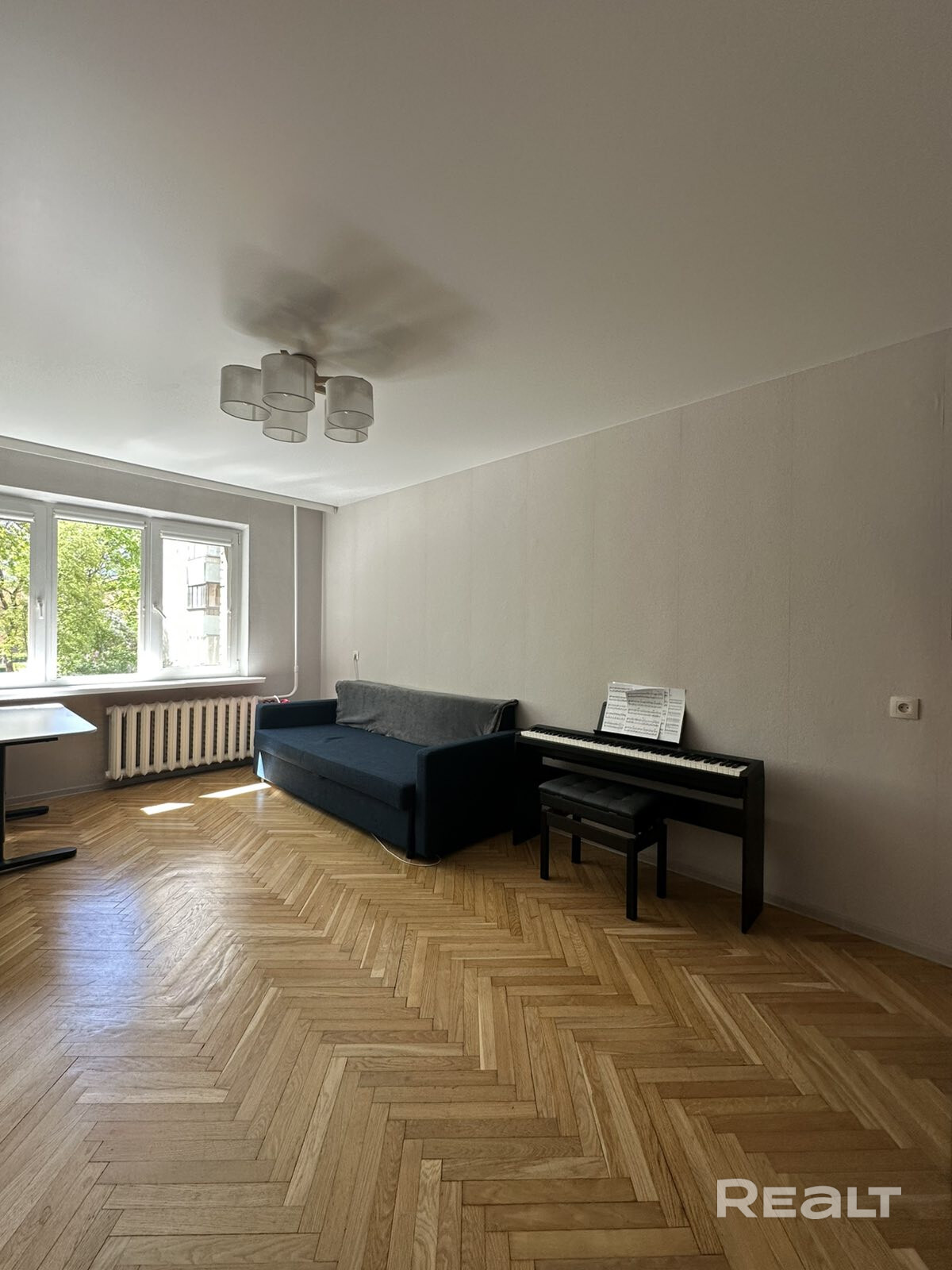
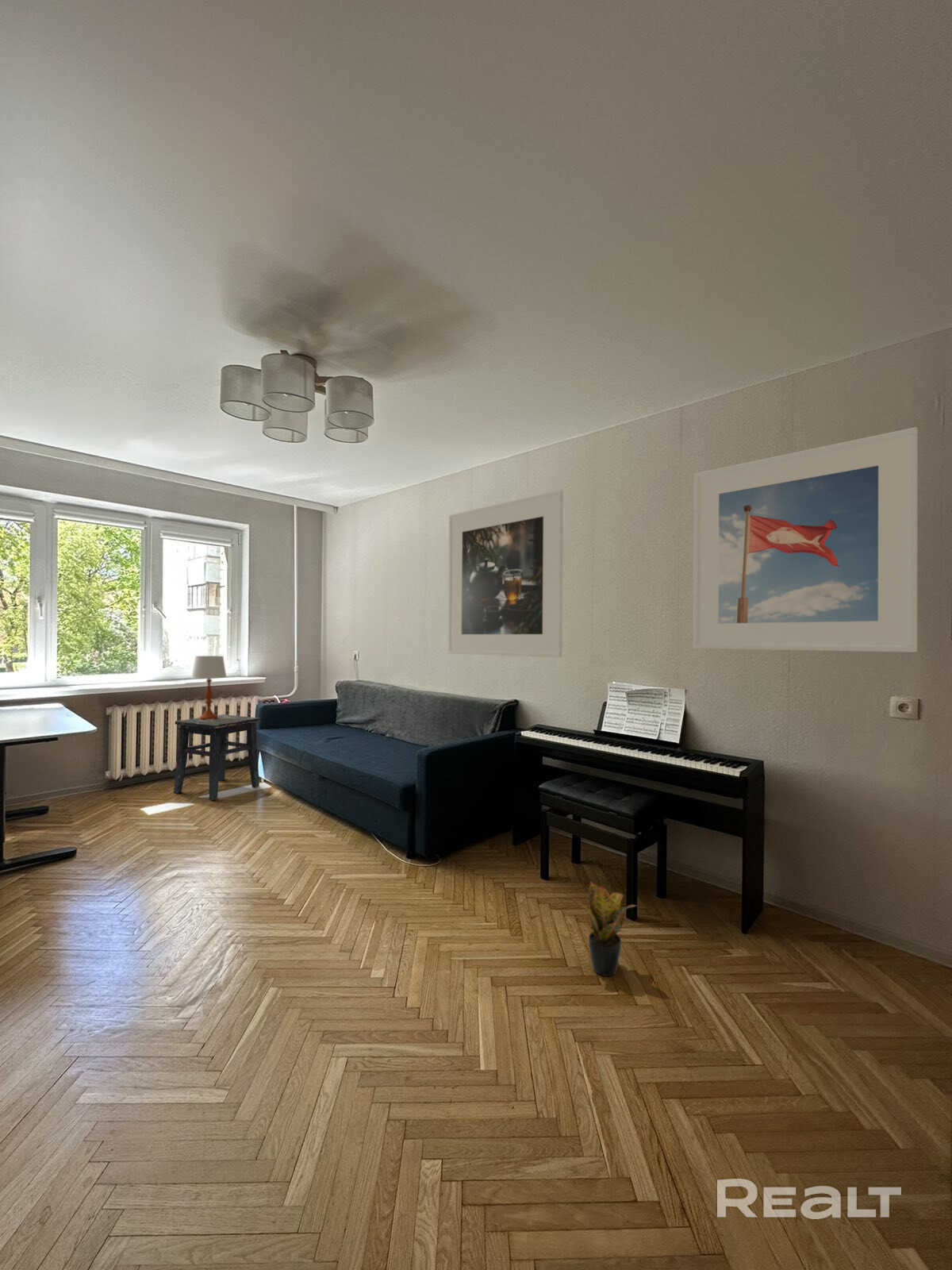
+ side table (218, 754)
+ table lamp (209, 687)
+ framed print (791, 552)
+ potted plant (606, 923)
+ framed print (500, 579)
